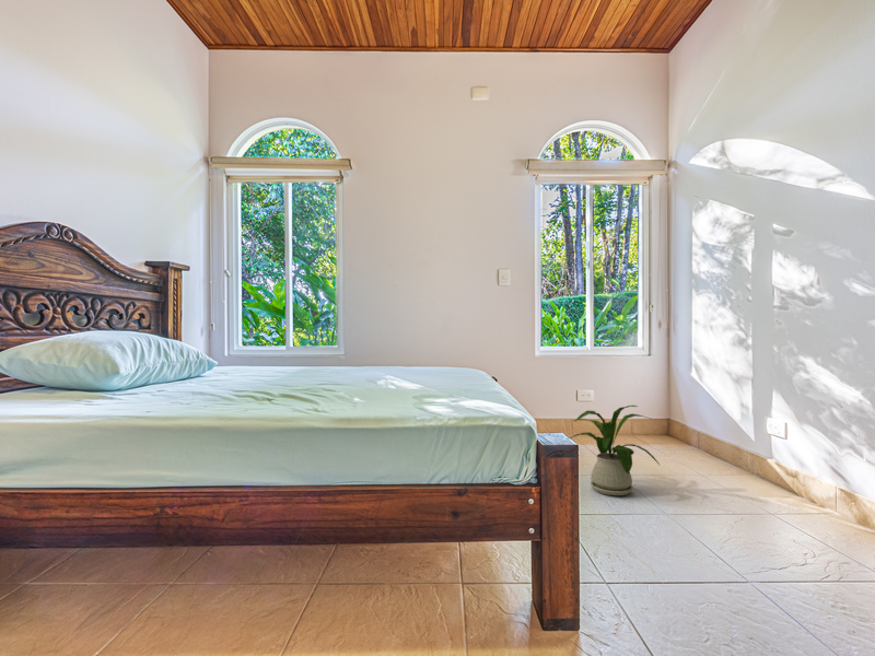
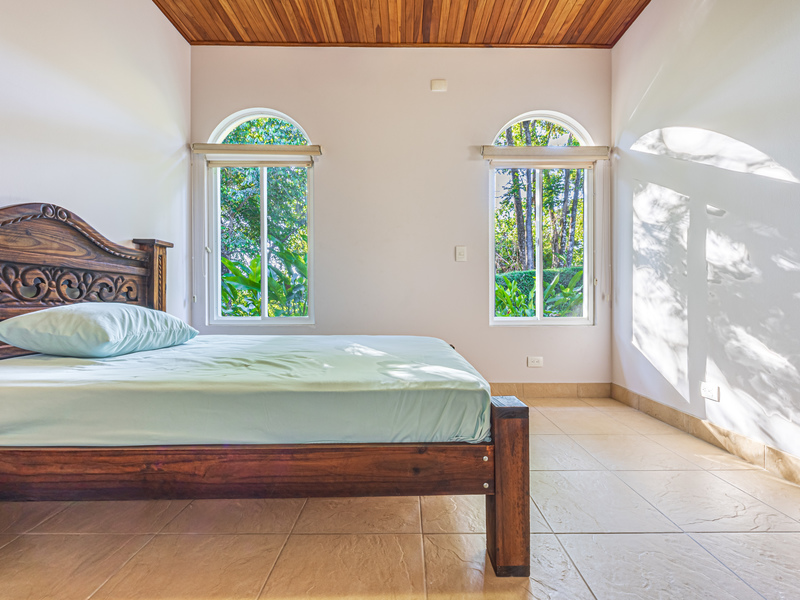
- house plant (610, 443)
